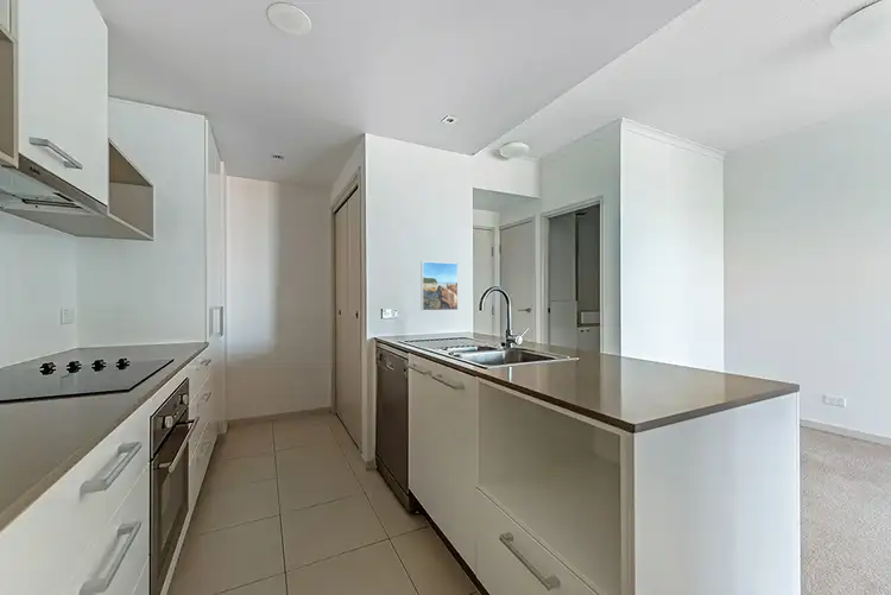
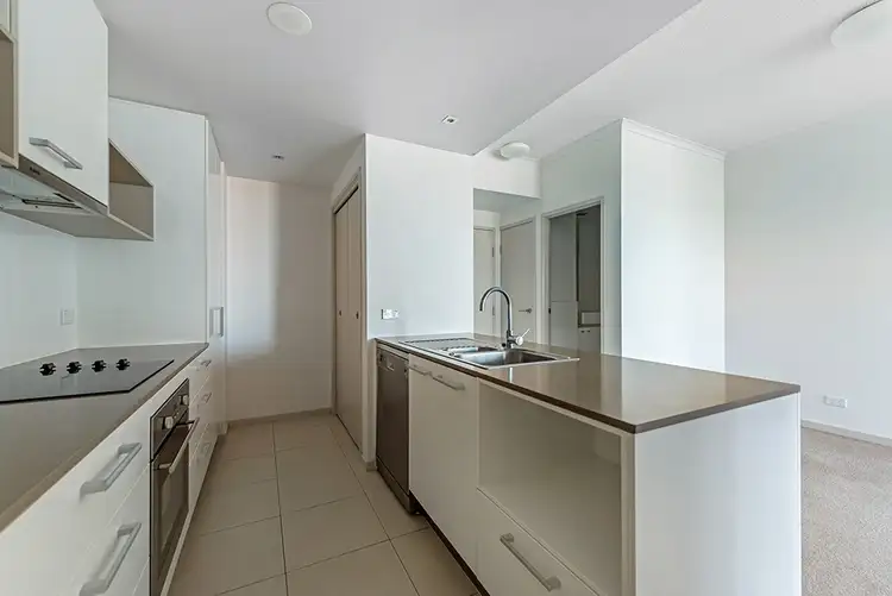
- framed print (440, 286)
